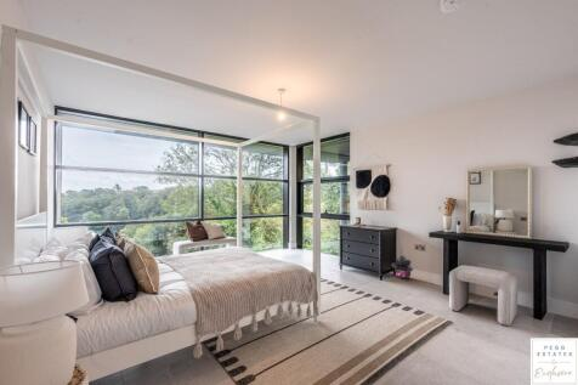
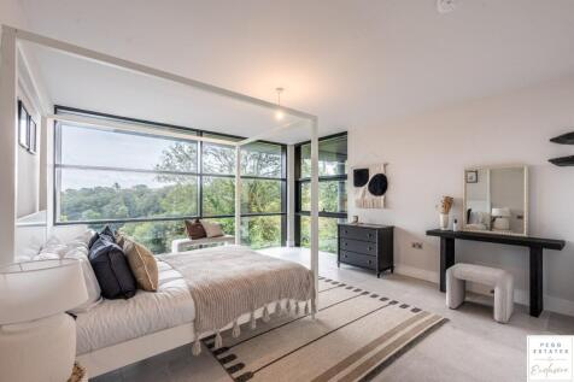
- potted plant (402, 267)
